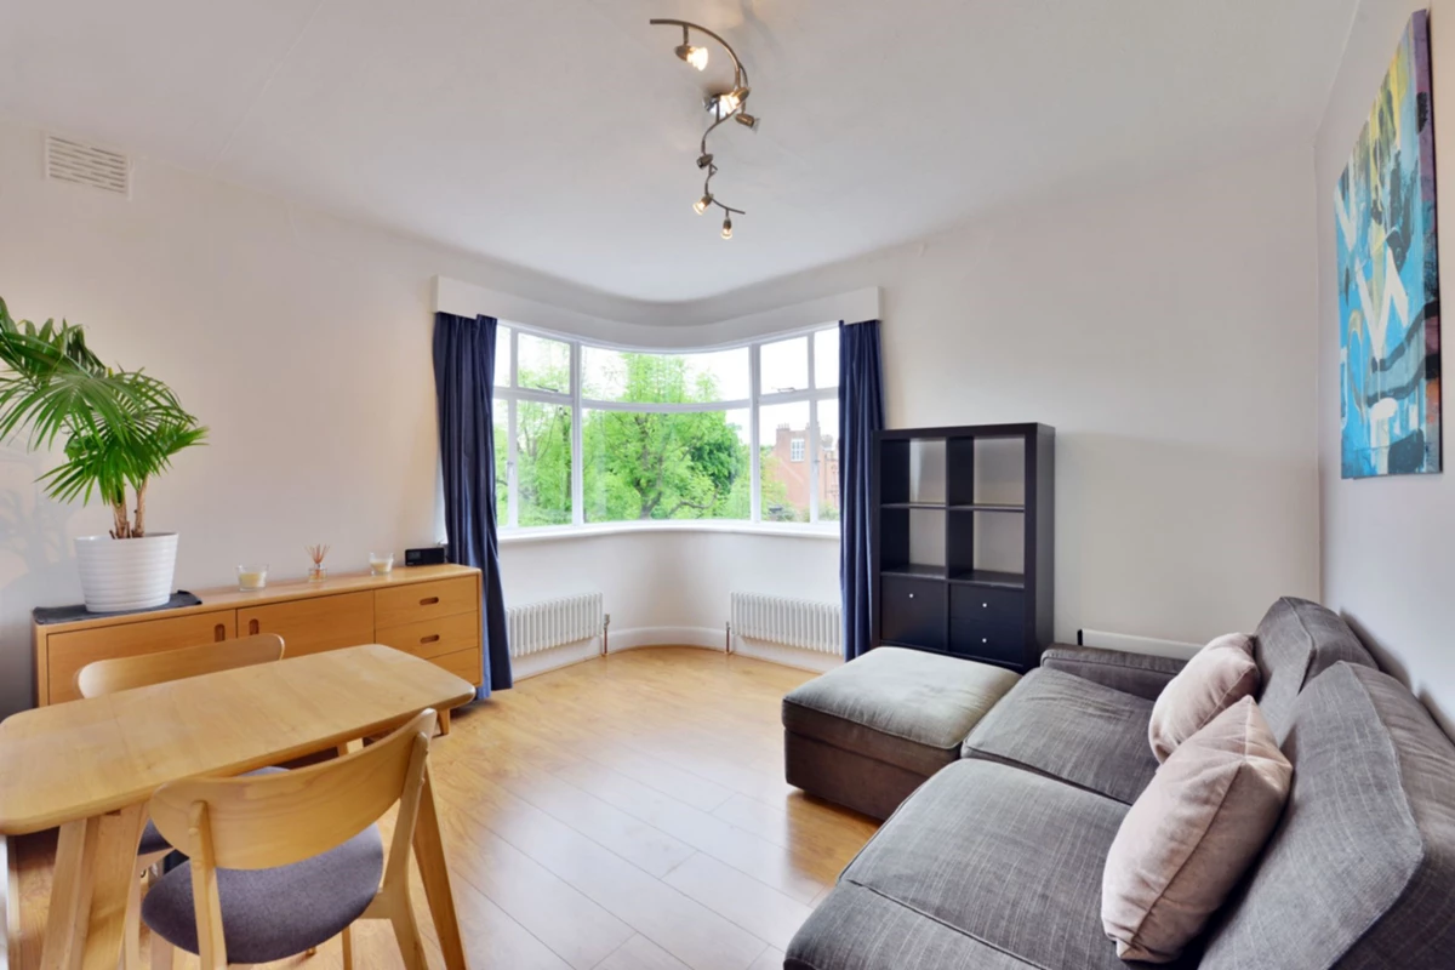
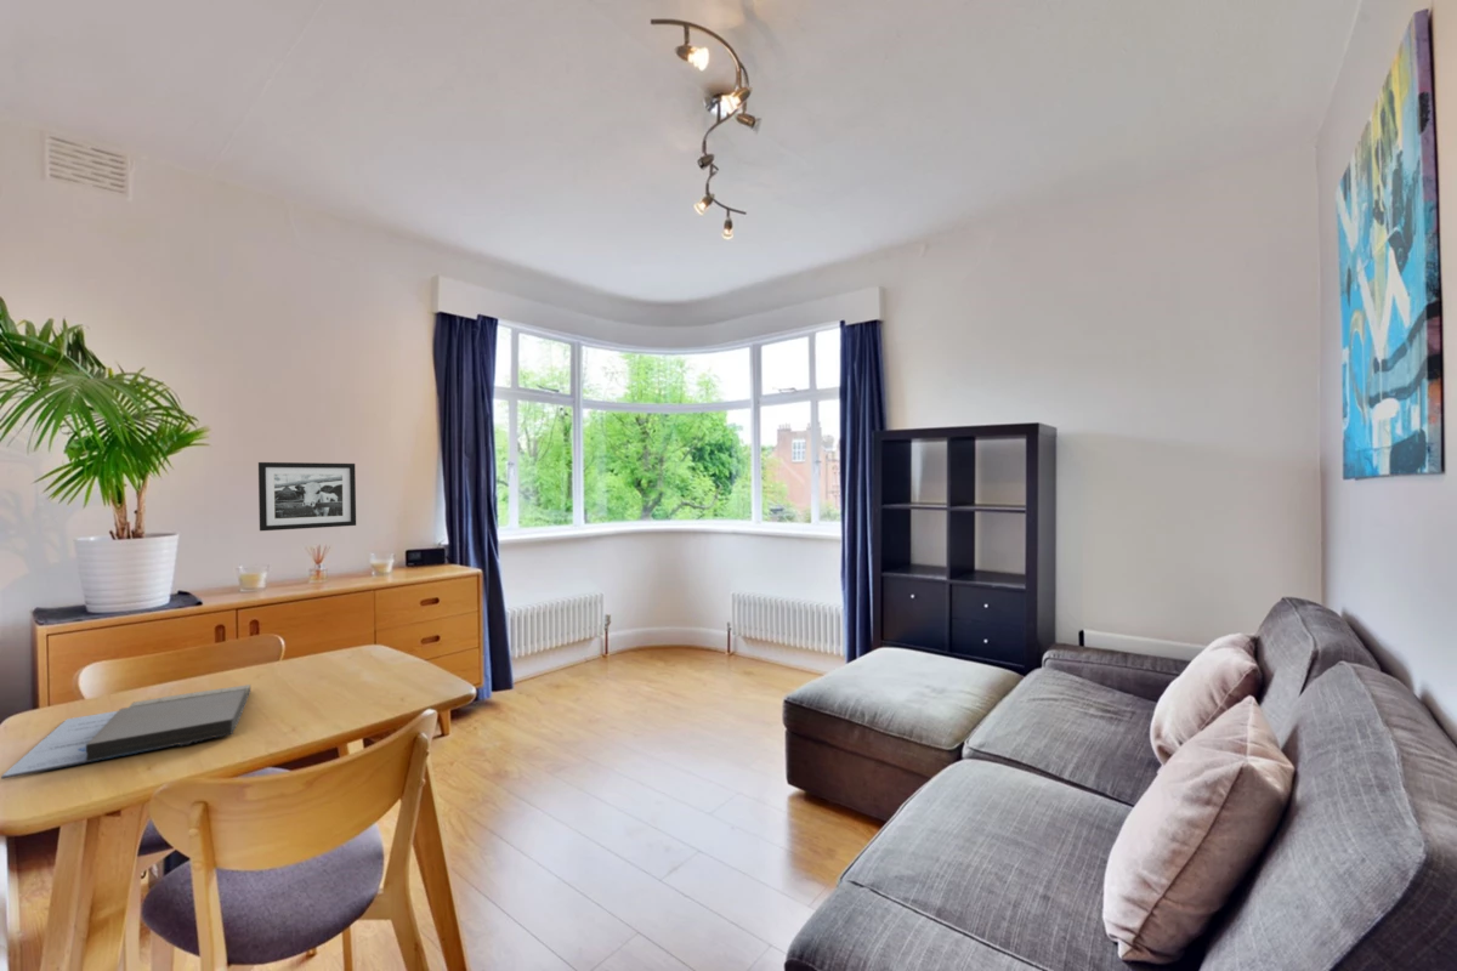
+ notebook (147, 719)
+ picture frame (310, 495)
